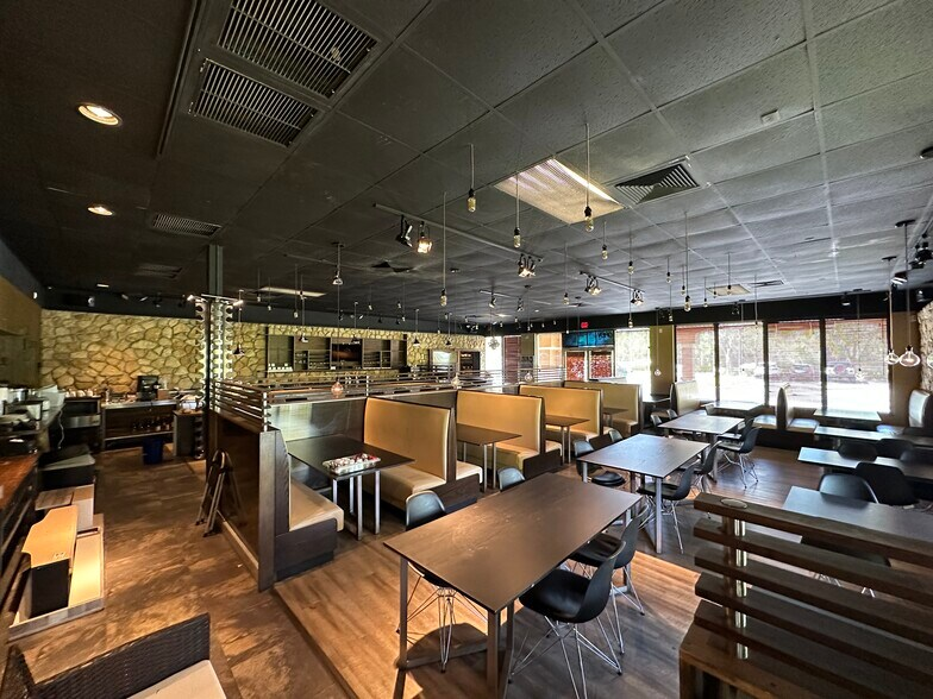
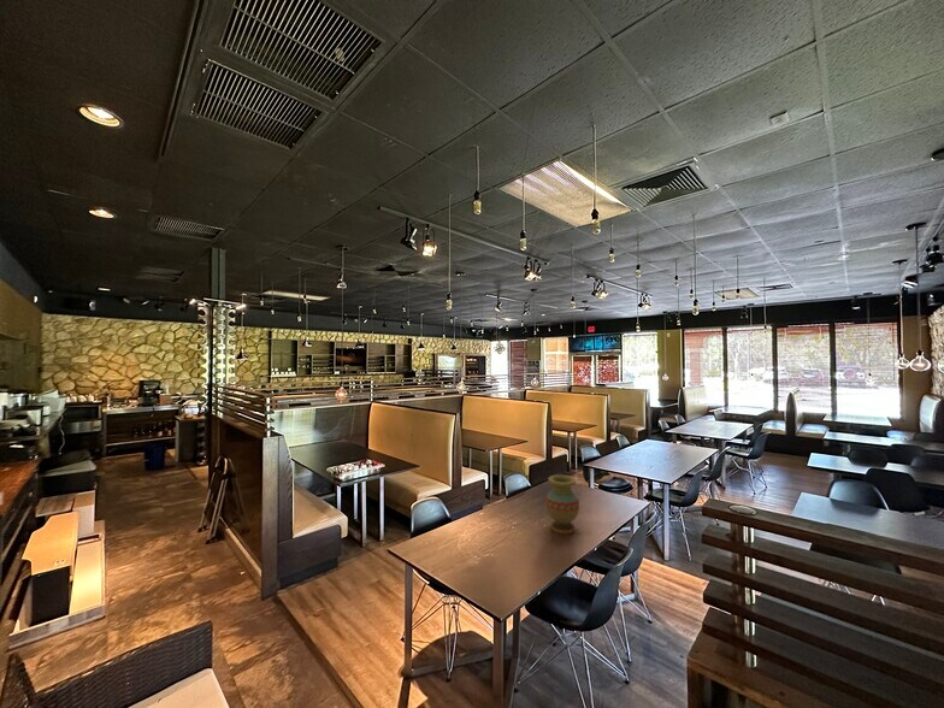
+ vase (562, 503)
